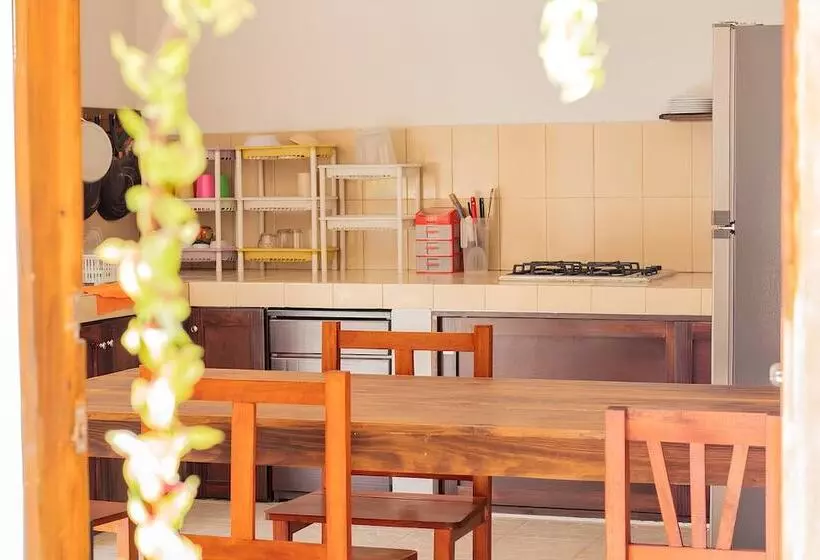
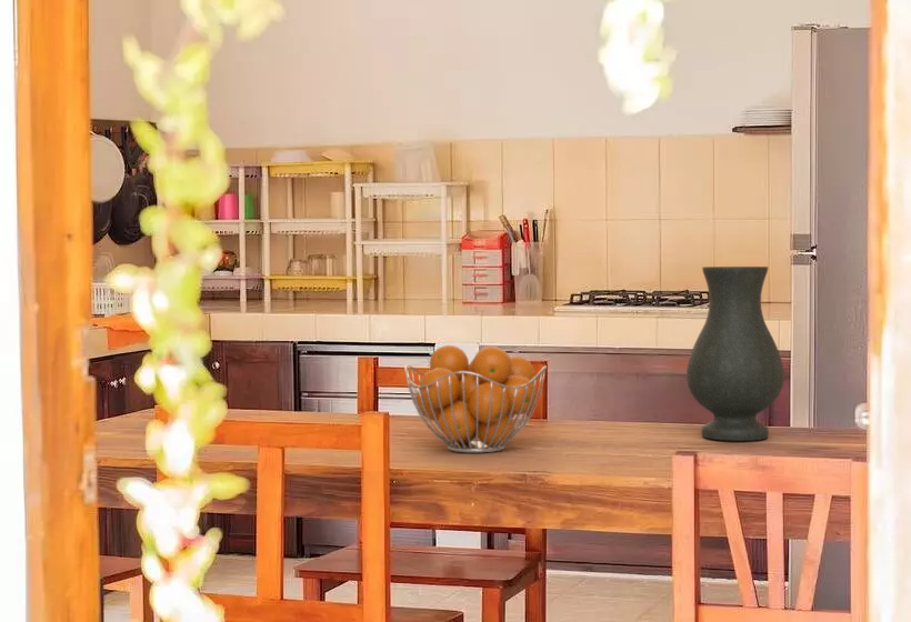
+ fruit basket (475, 397)
+ vase (734, 351)
